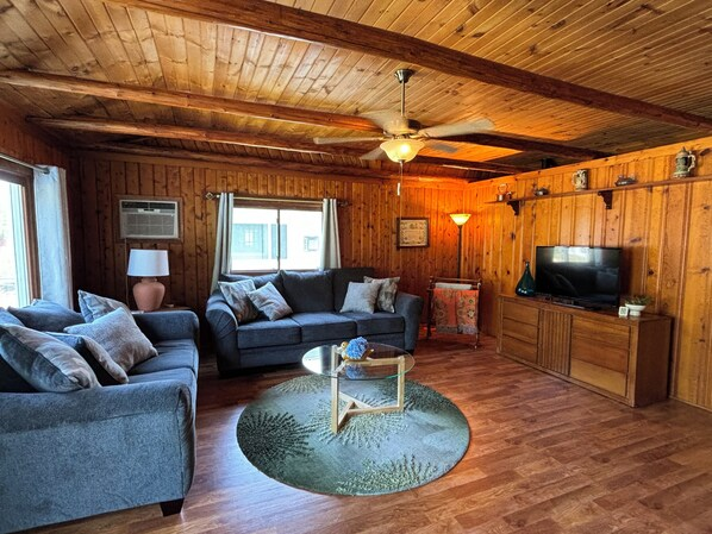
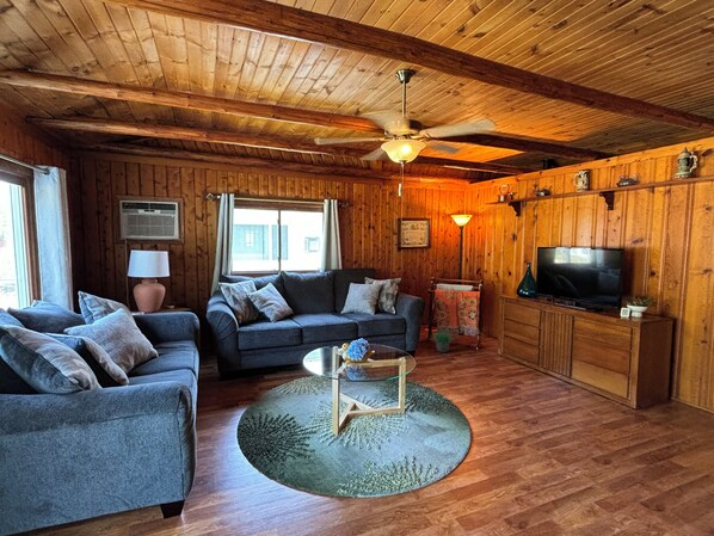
+ potted plant (442, 337)
